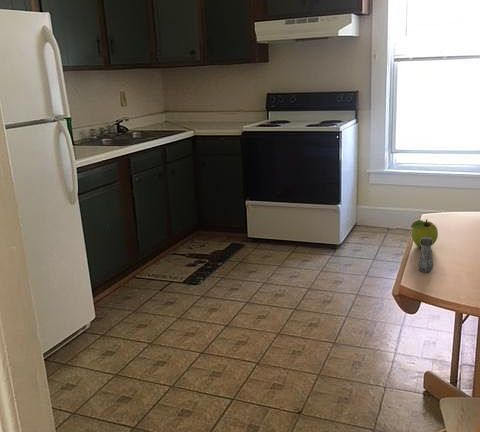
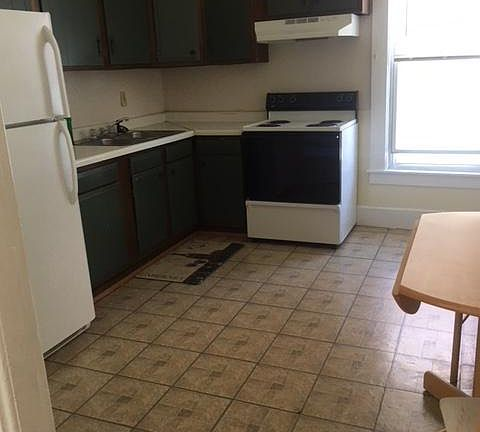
- salt shaker (426, 254)
- fruit (422, 232)
